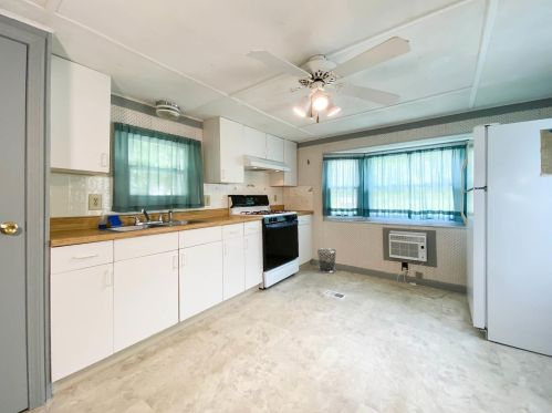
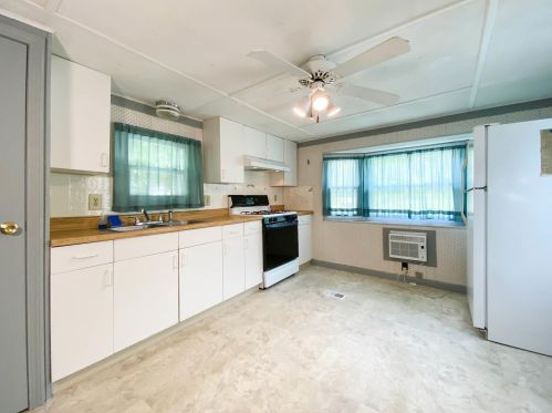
- waste bin (326, 260)
